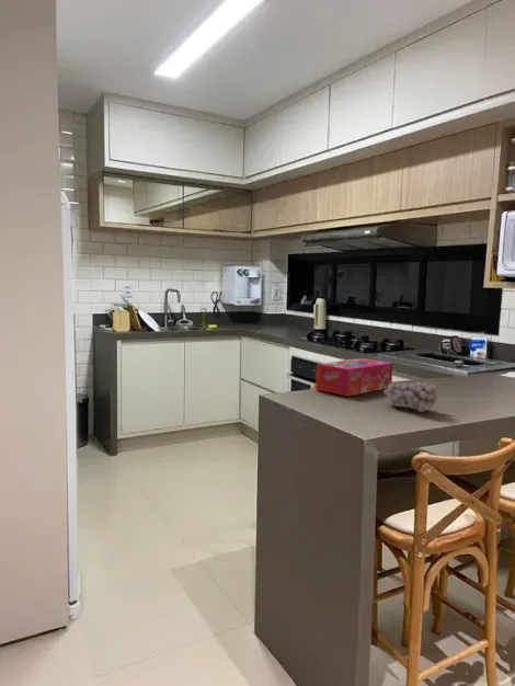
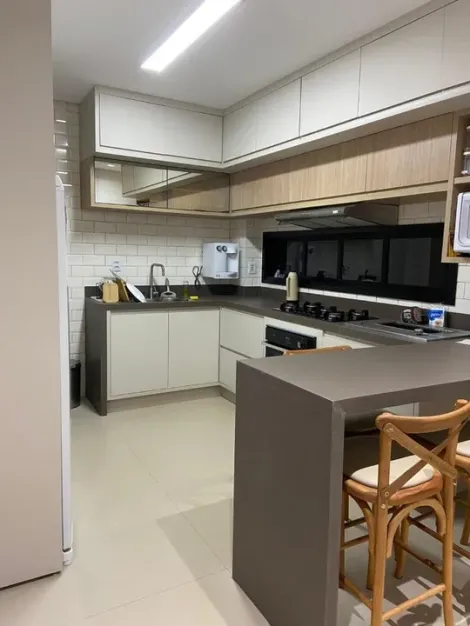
- fruit (410, 393)
- tissue box (355, 376)
